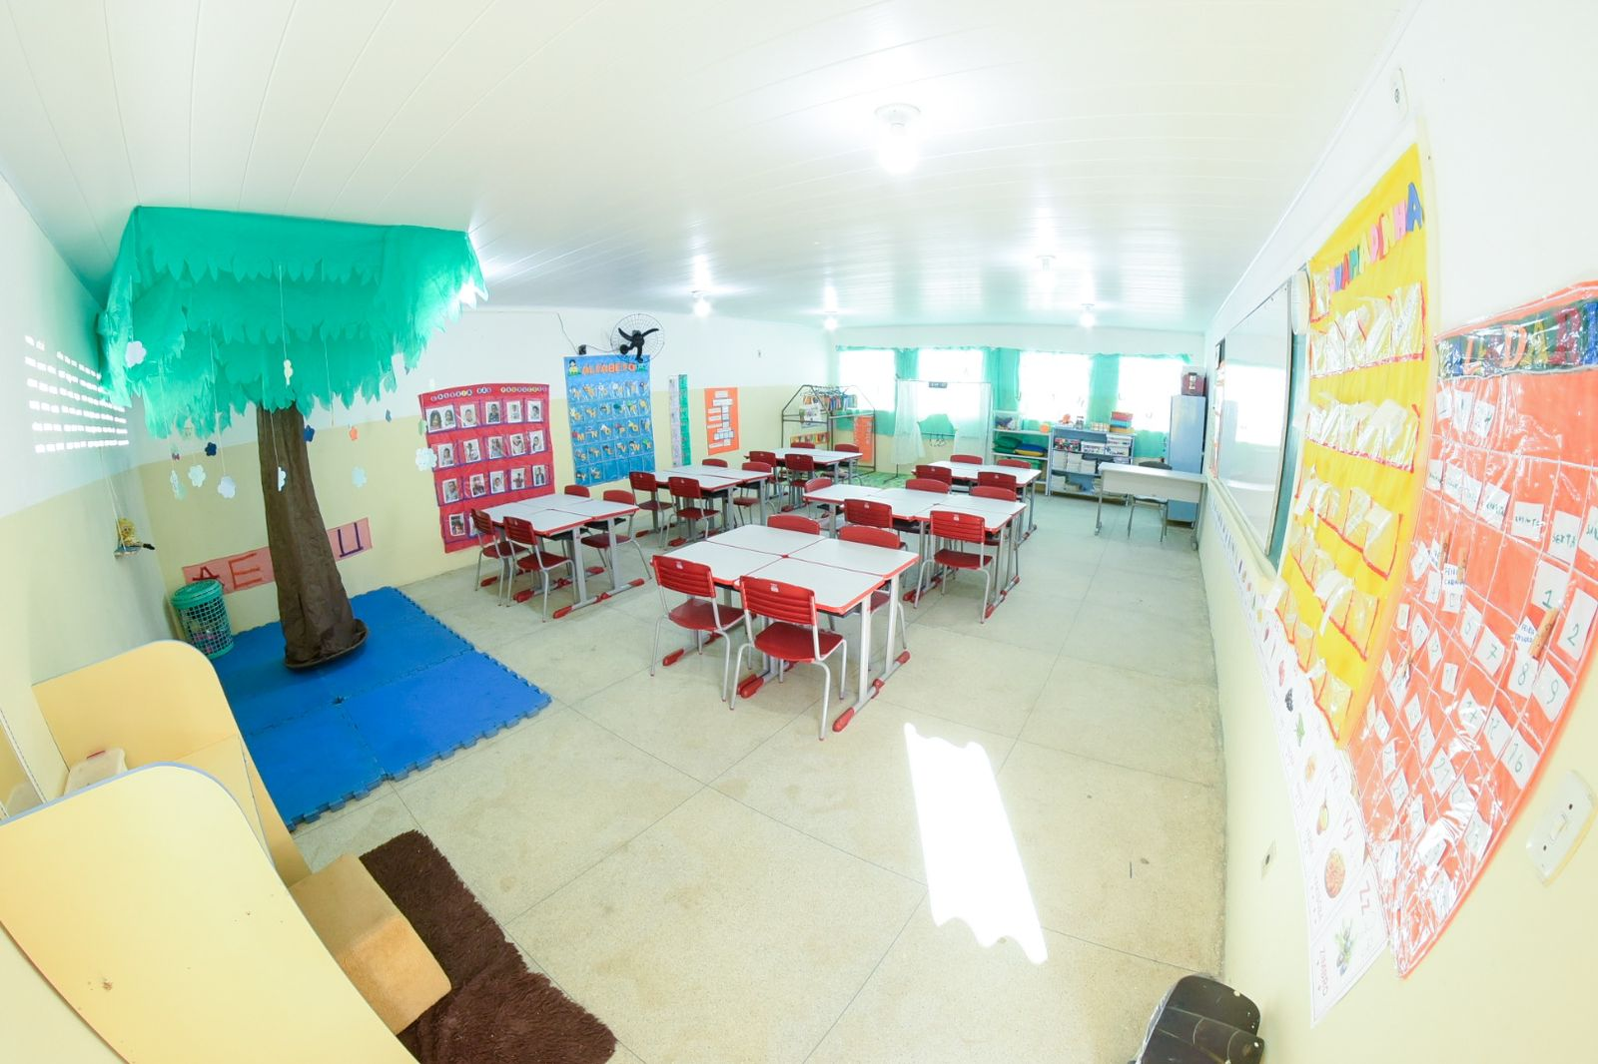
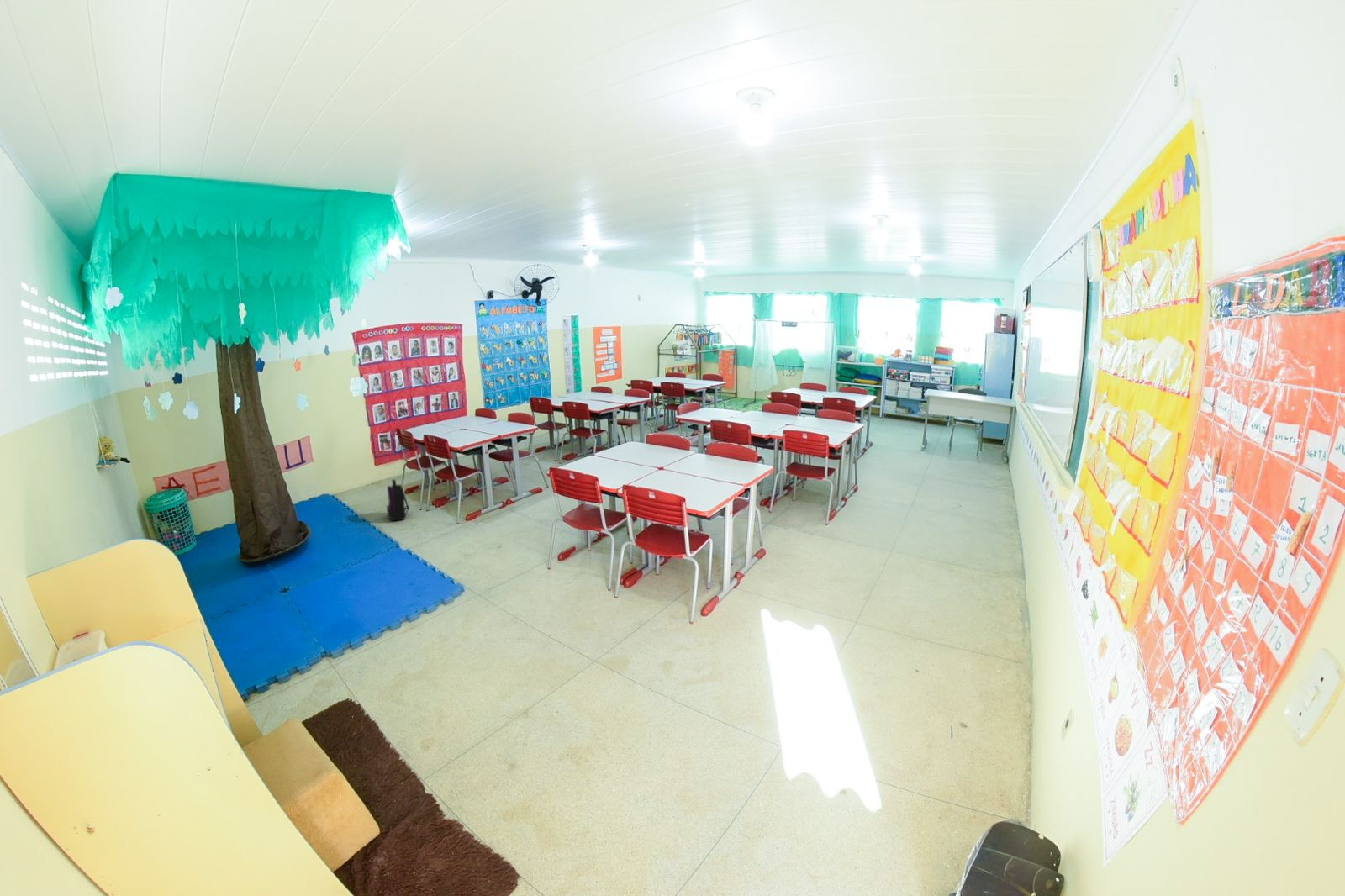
+ backpack (397, 498)
